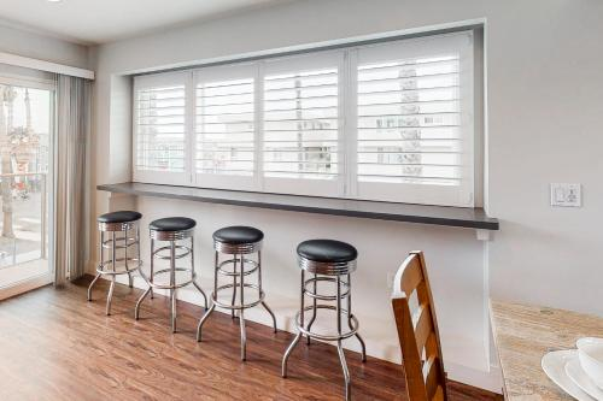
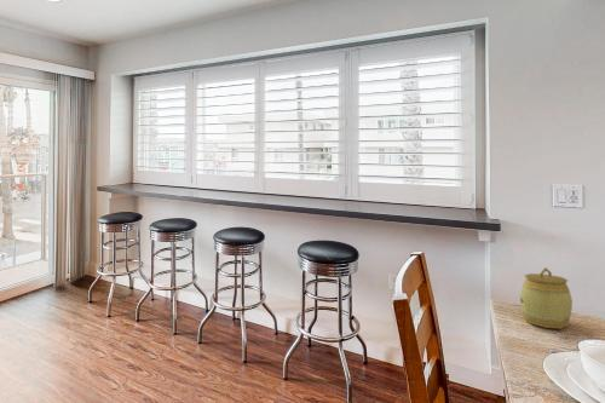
+ jar (544, 294)
